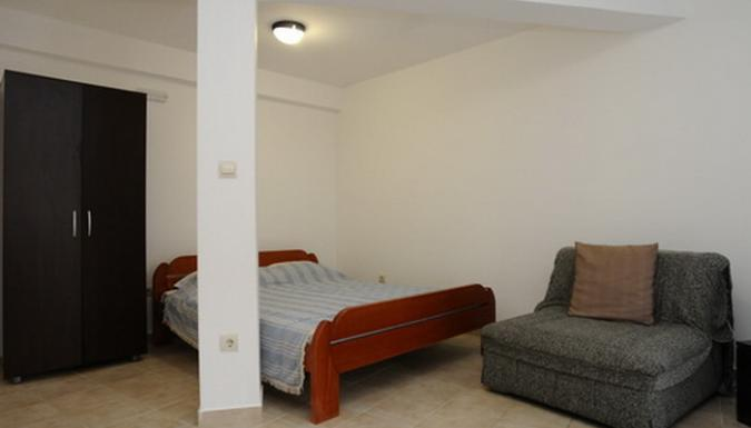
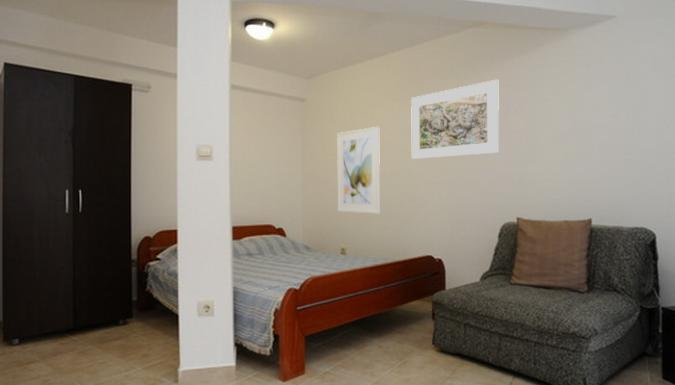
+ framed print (451, 123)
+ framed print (357, 171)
